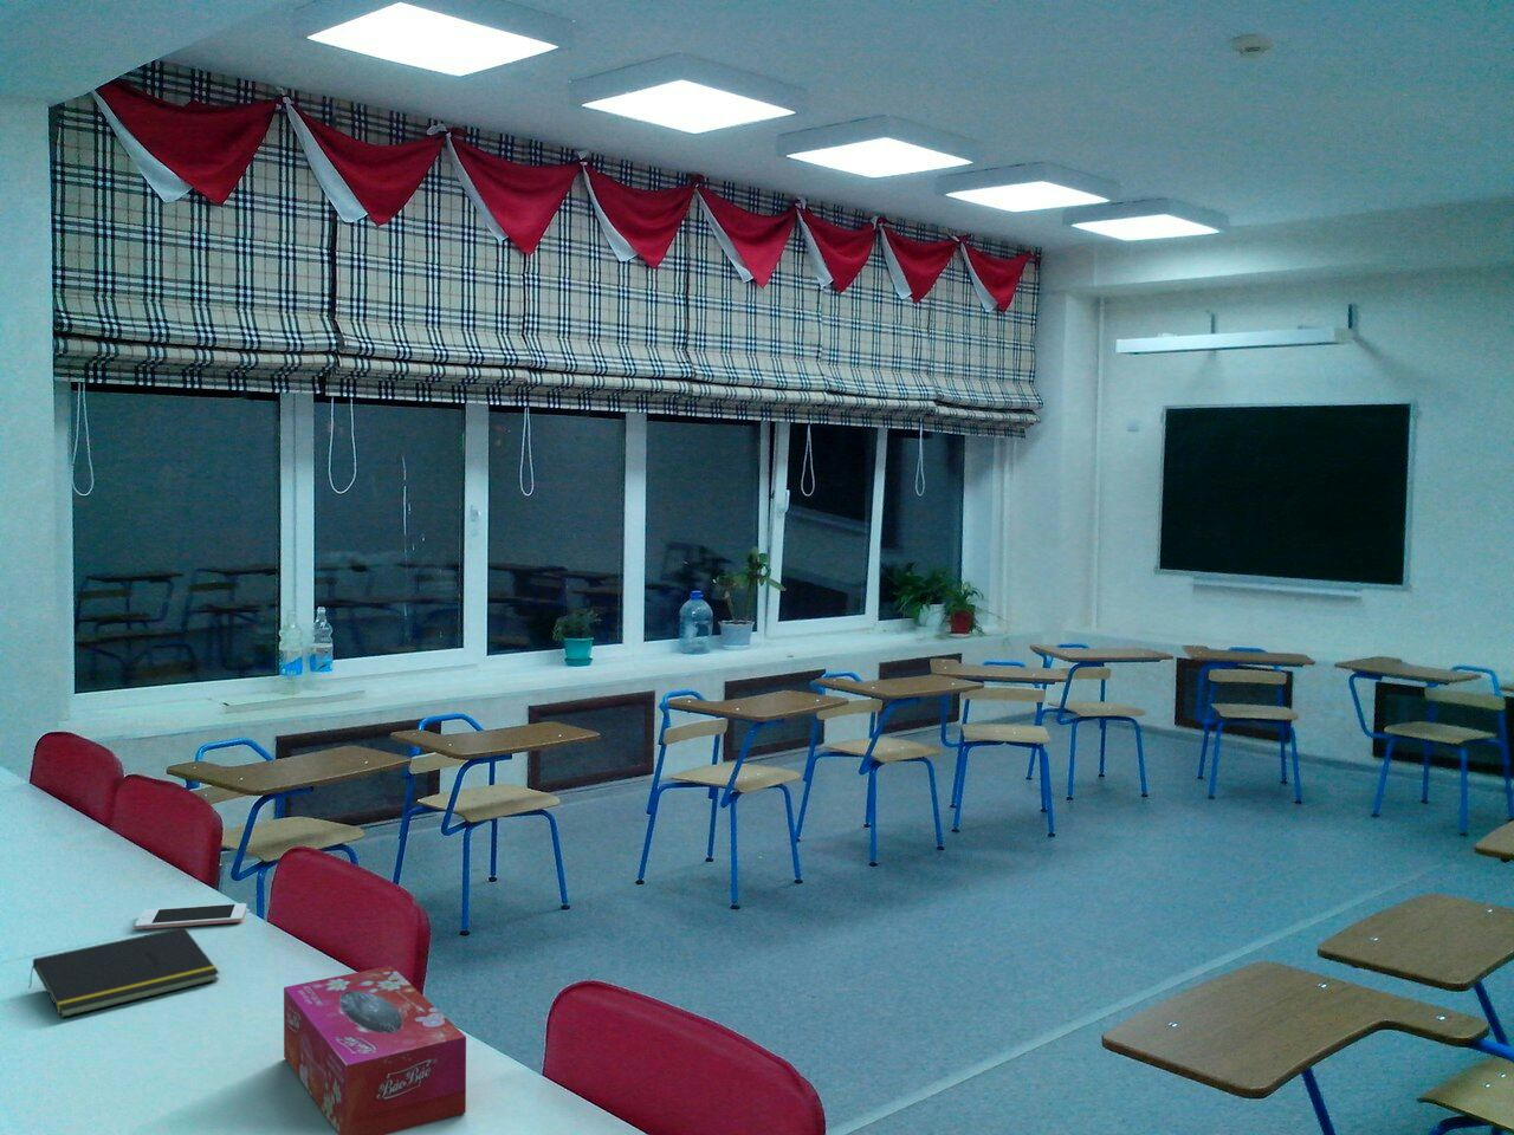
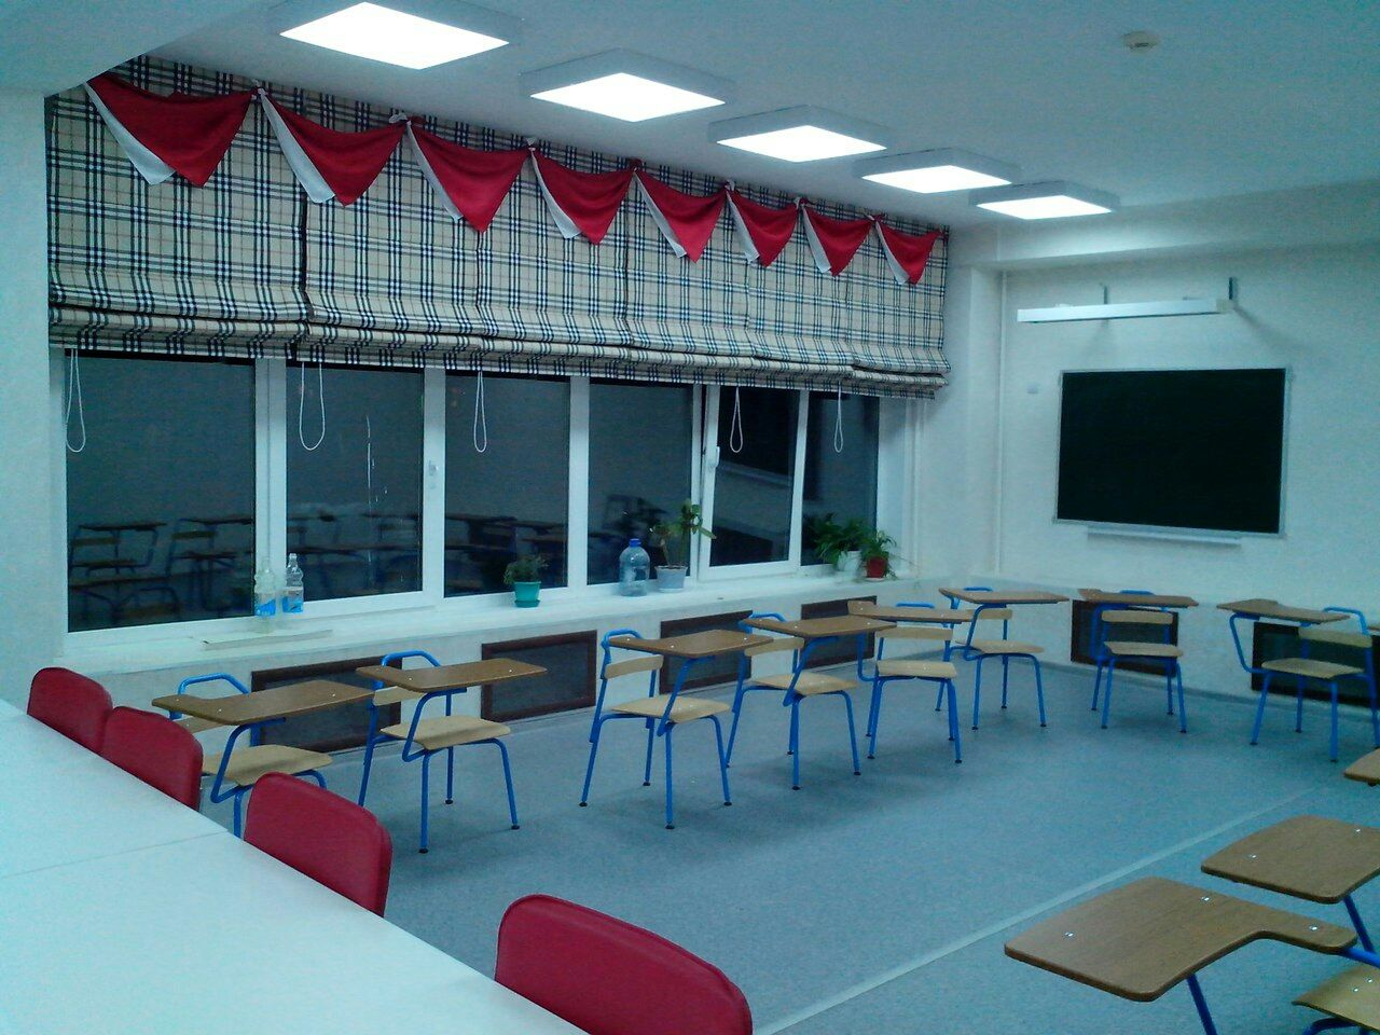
- tissue box (371, 1047)
- notepad (126, 968)
- cell phone (192, 916)
